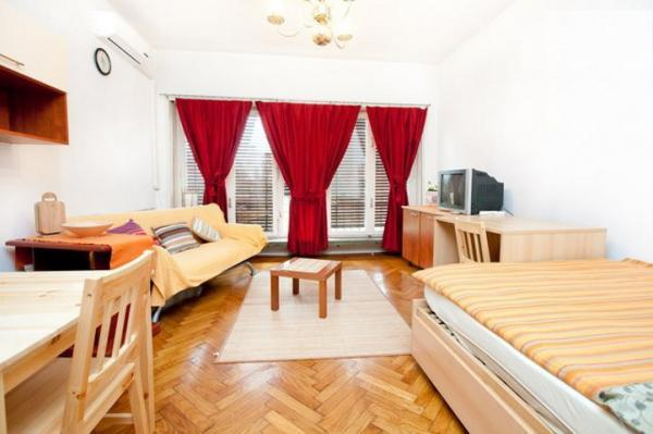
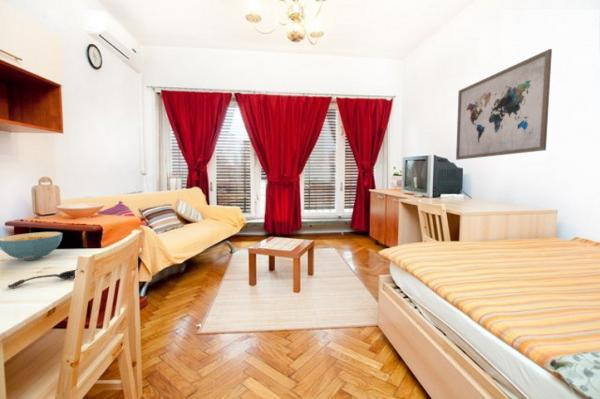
+ cereal bowl (32, 247)
+ wall art (494, 115)
+ spoon (49, 276)
